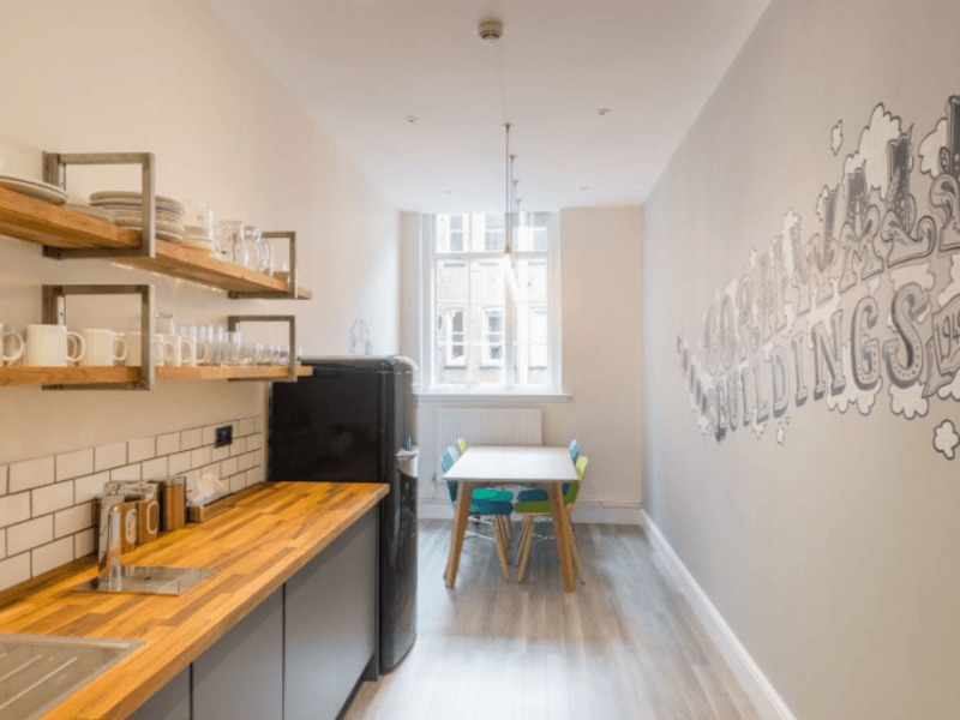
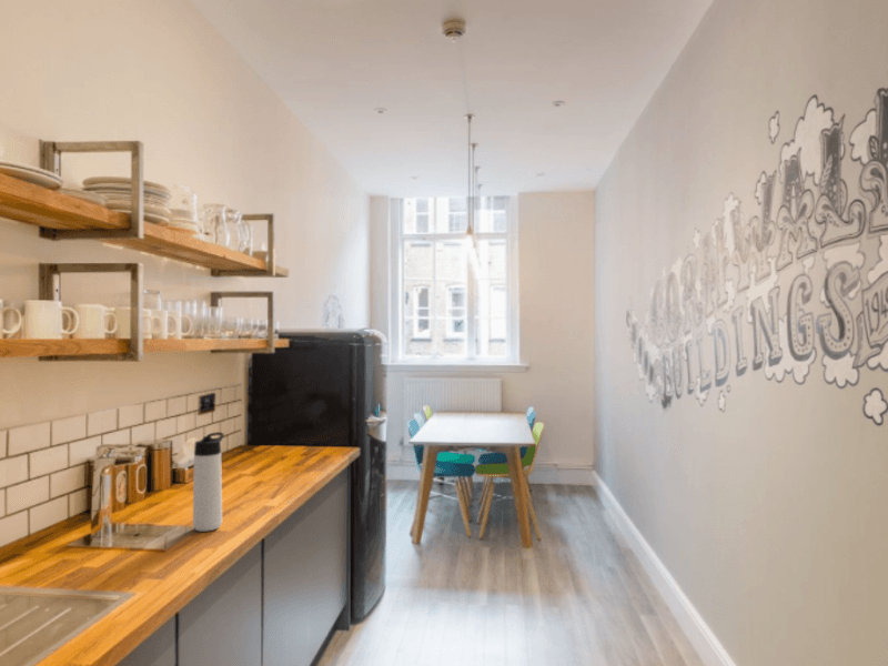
+ thermos bottle (210, 480)
